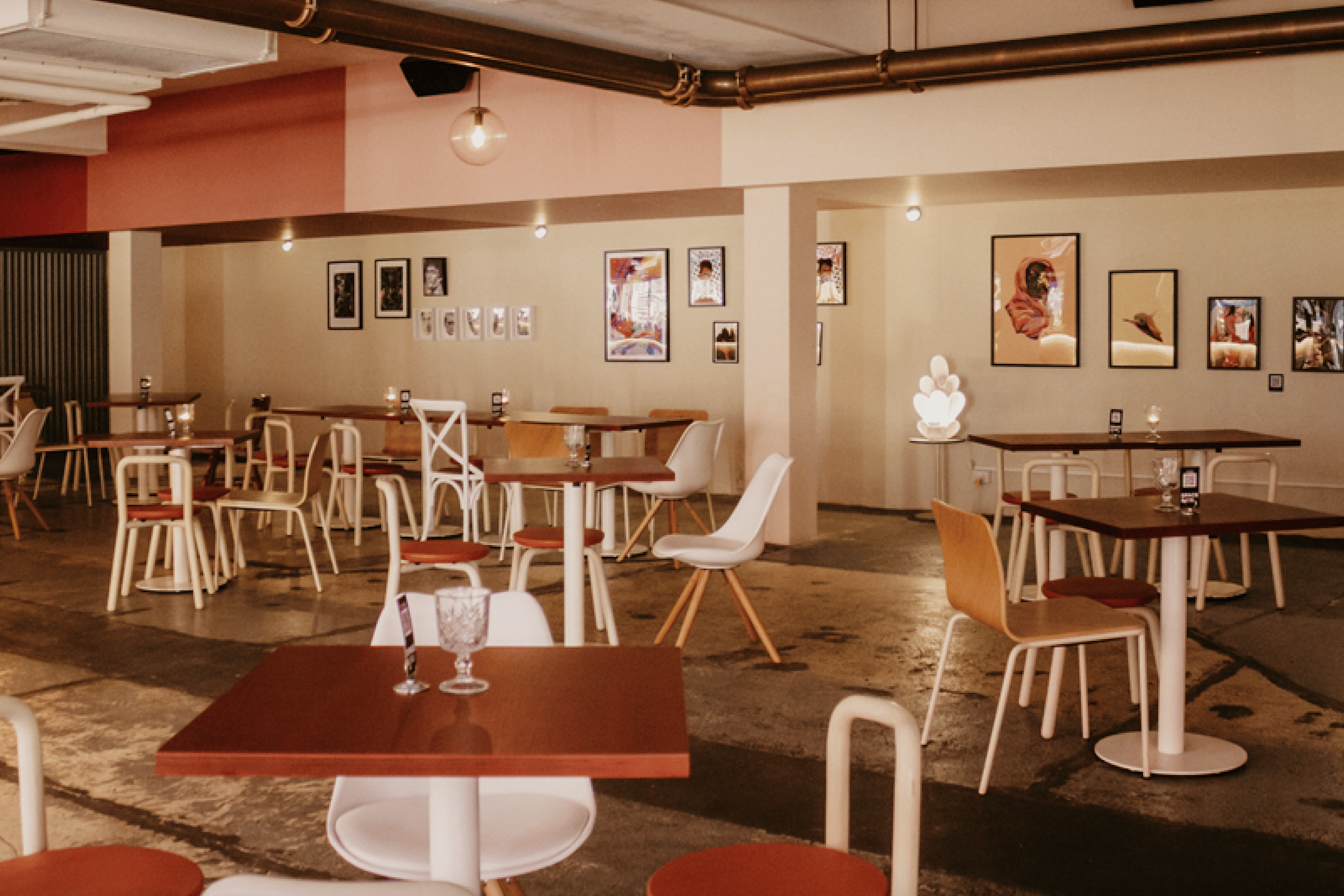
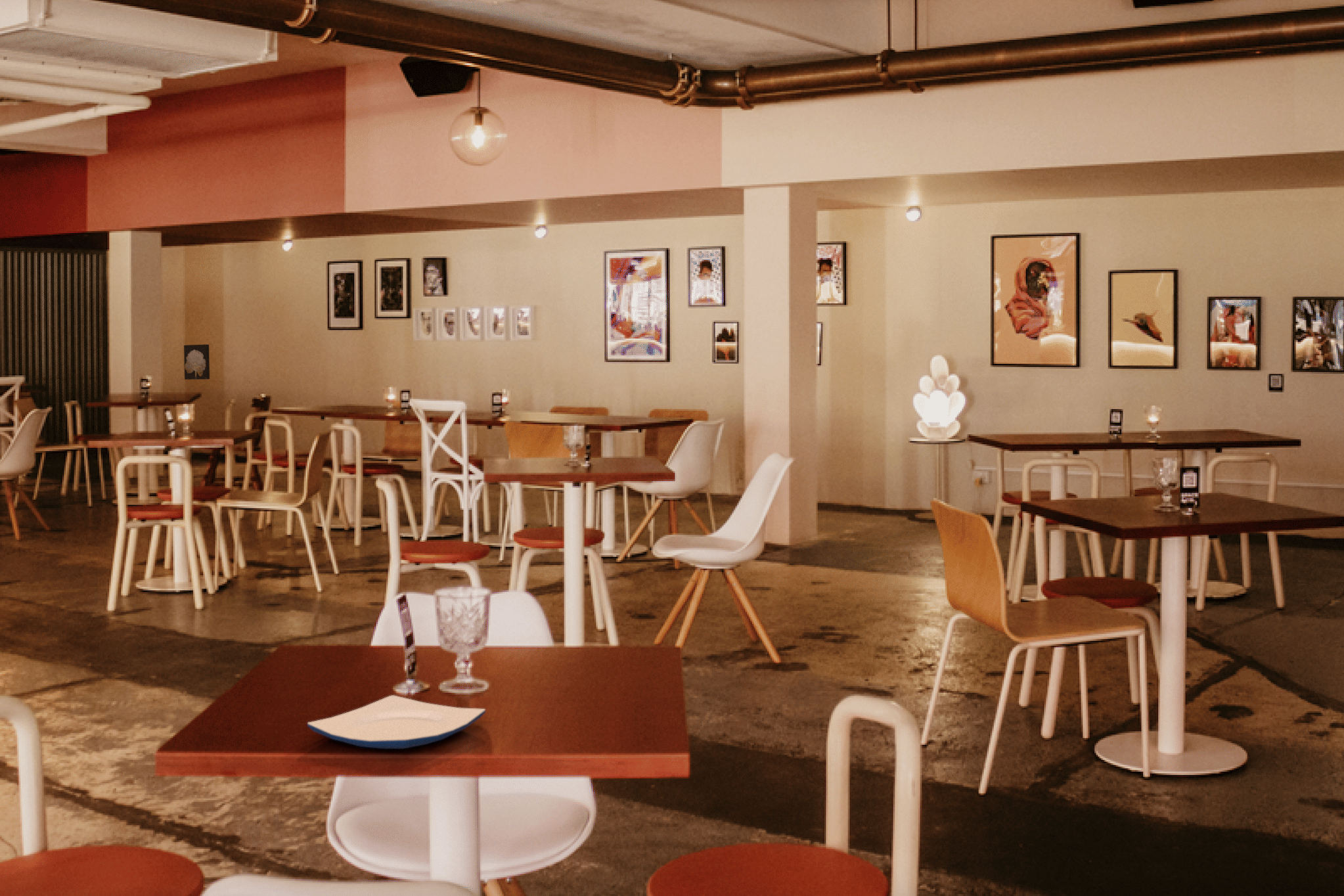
+ wall art (196, 362)
+ plate (398, 725)
